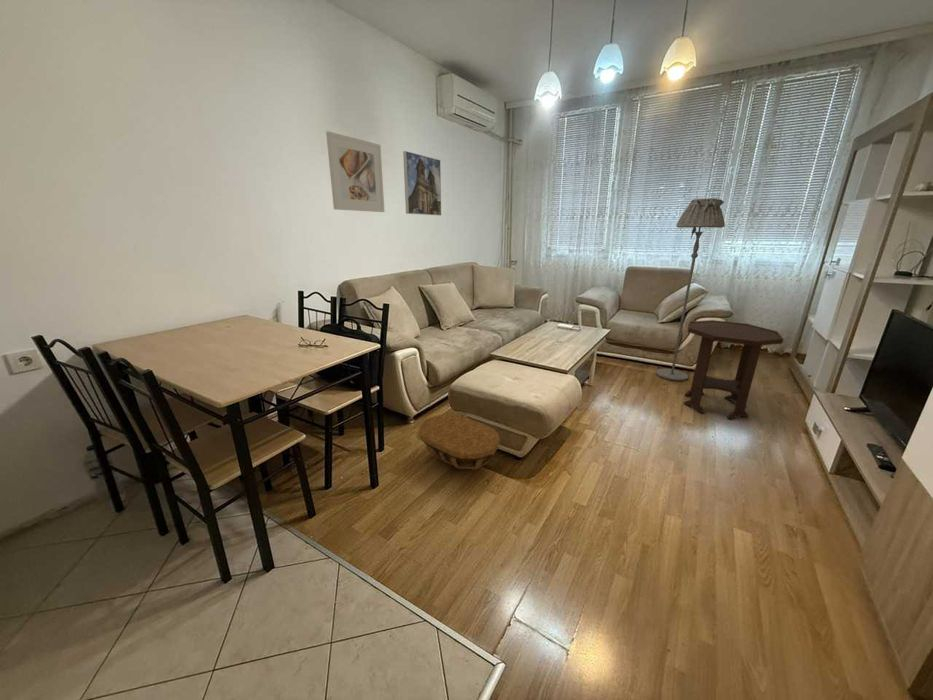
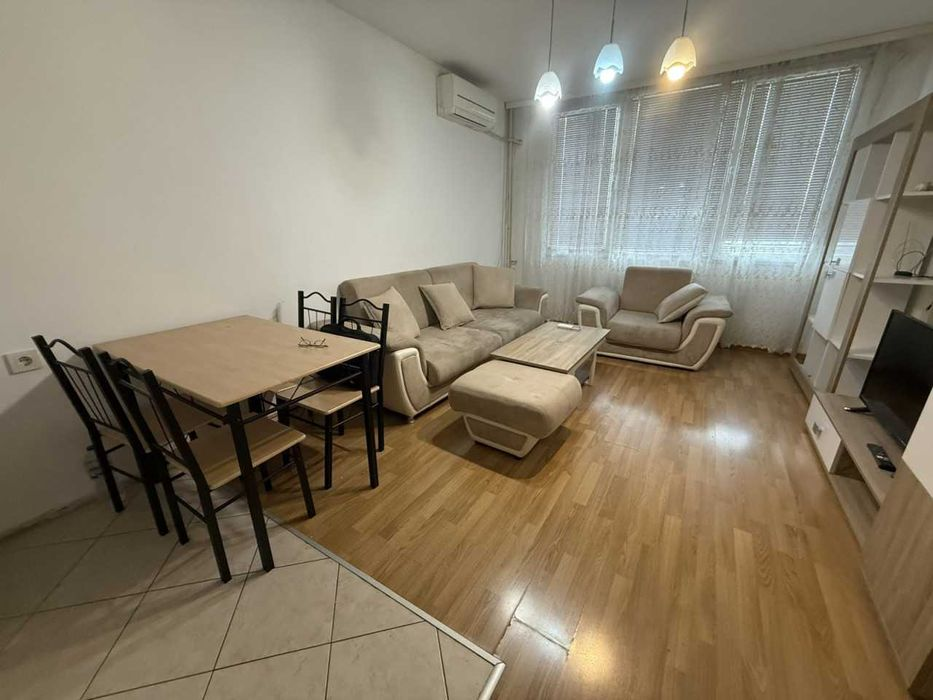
- side table (723, 379)
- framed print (423, 185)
- basket (458, 446)
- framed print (358, 175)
- floor lamp (686, 293)
